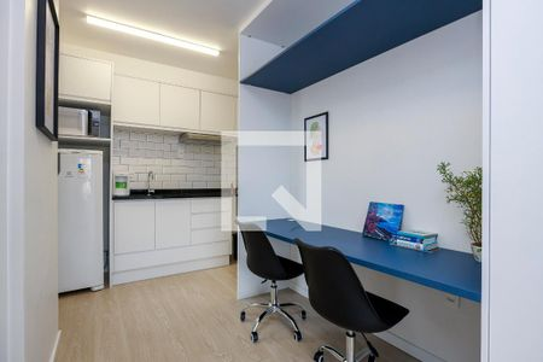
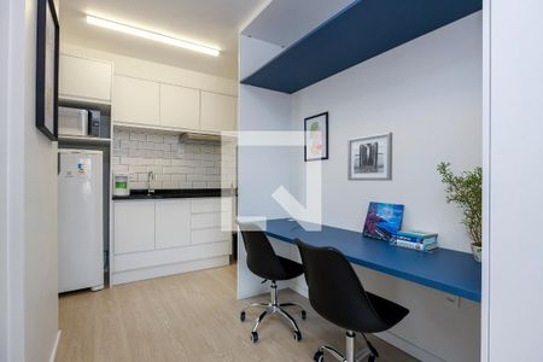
+ wall art (368, 158)
